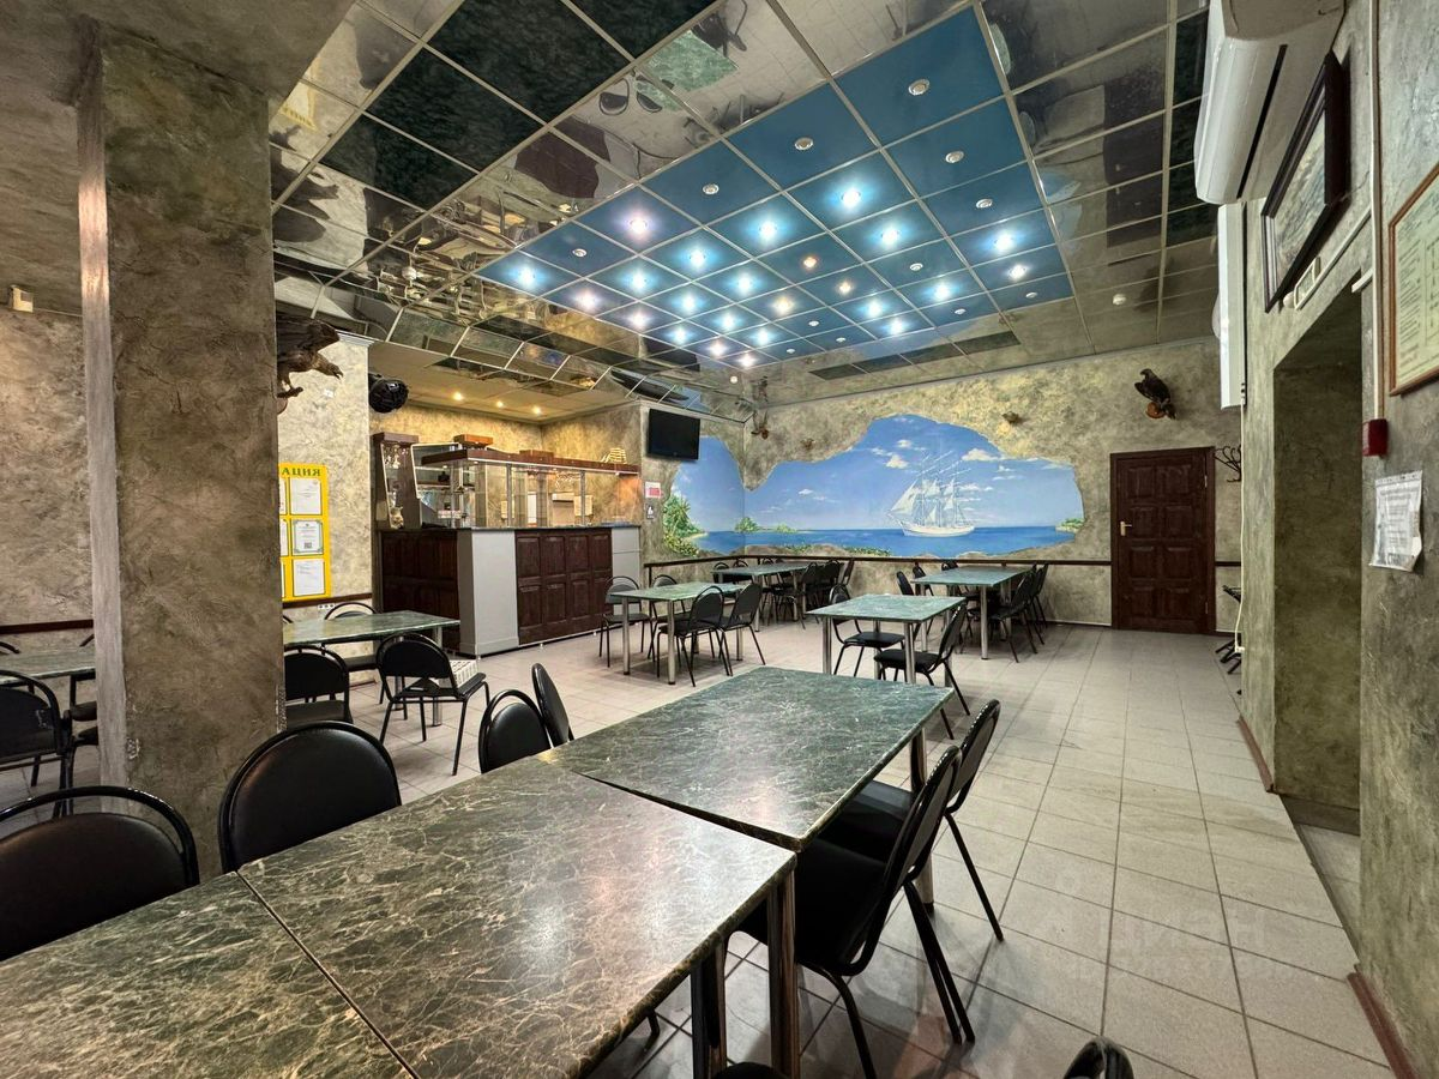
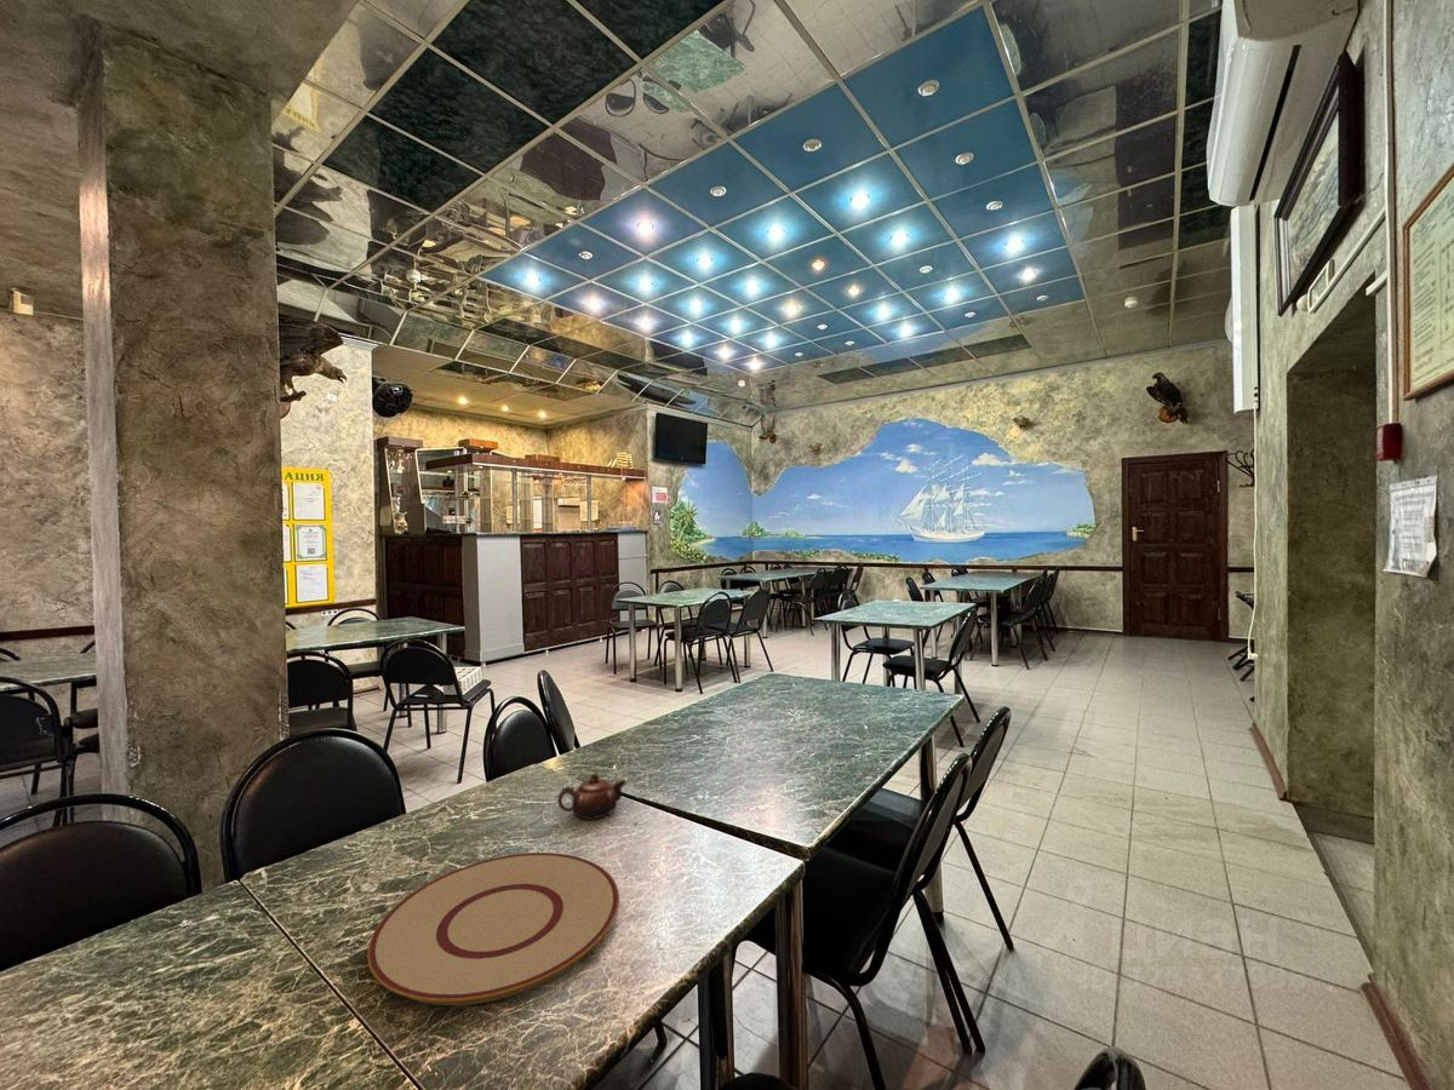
+ teapot (593, 792)
+ plate (502, 918)
